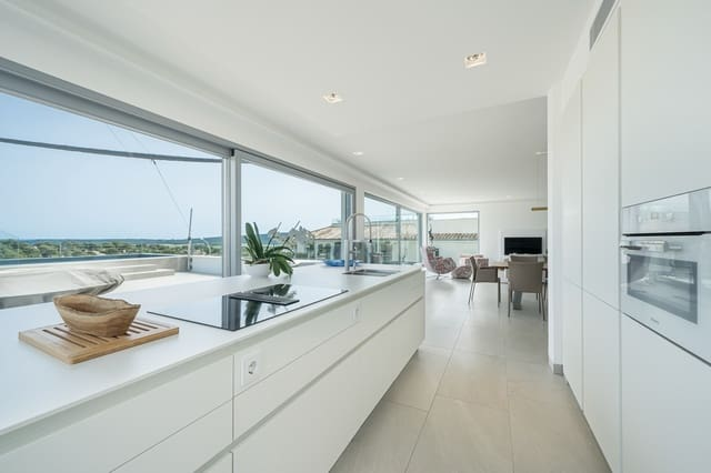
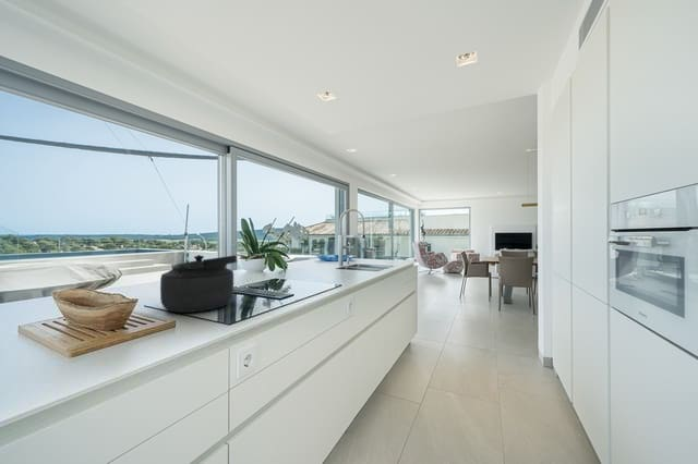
+ kettle (201, 280)
